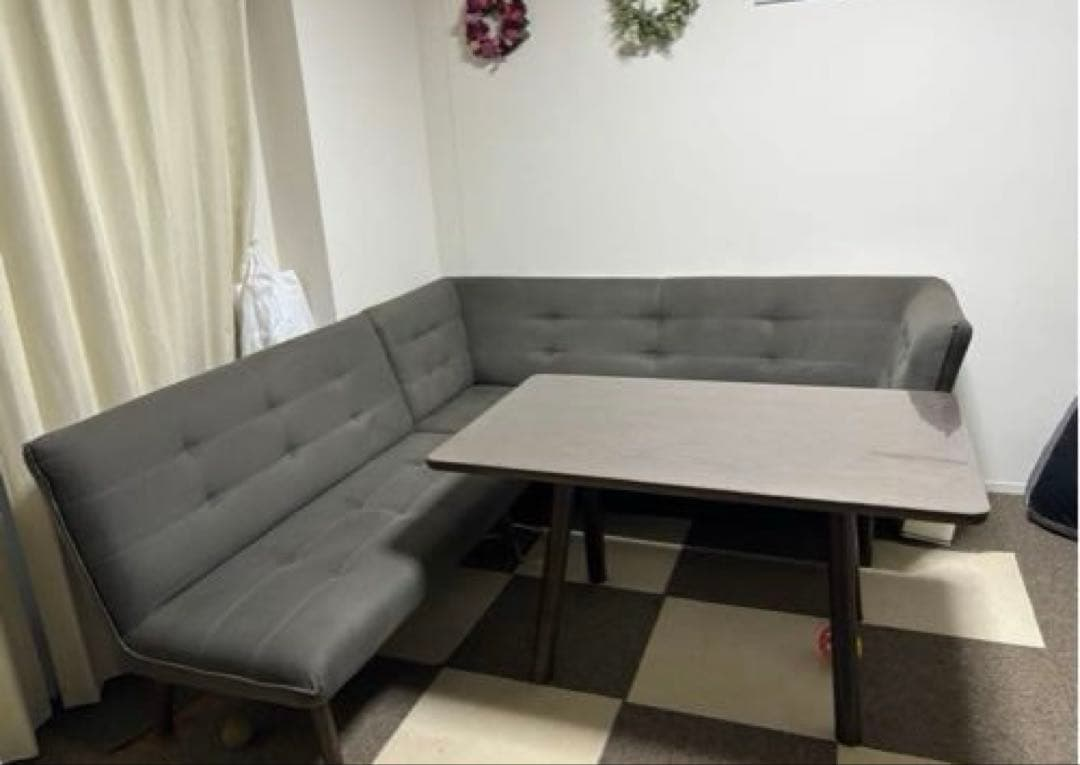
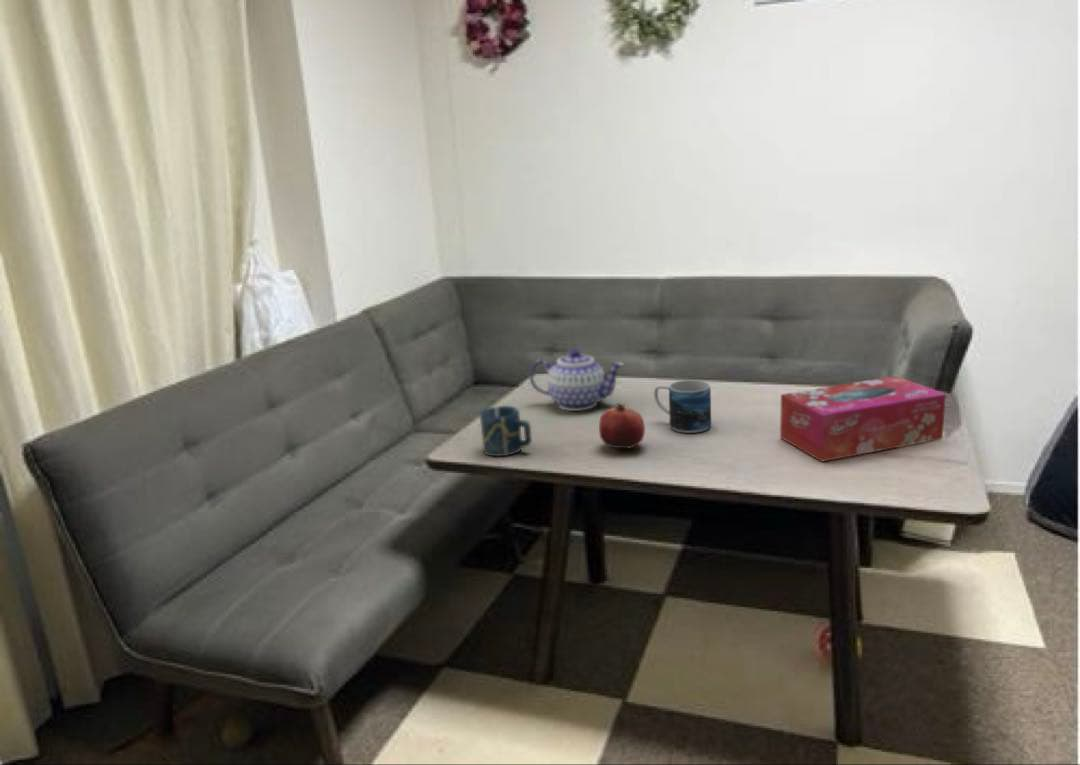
+ cup (506, 431)
+ teapot (576, 377)
+ tissue box (860, 416)
+ mug (681, 404)
+ fruit (621, 426)
